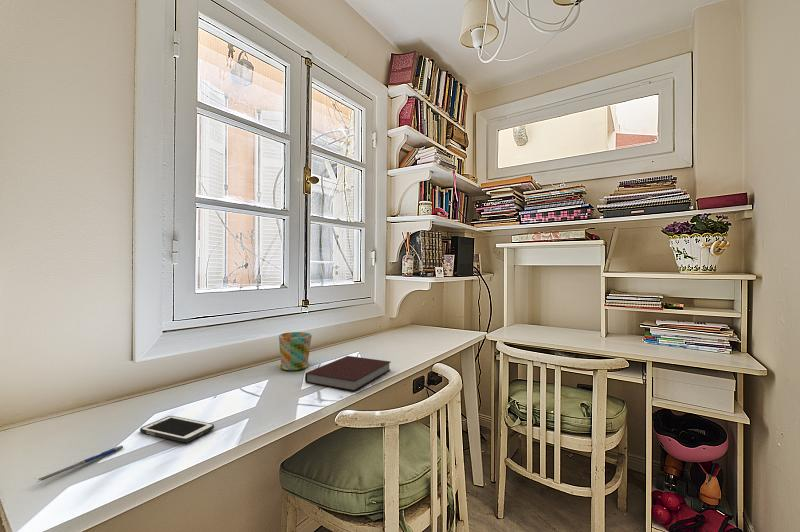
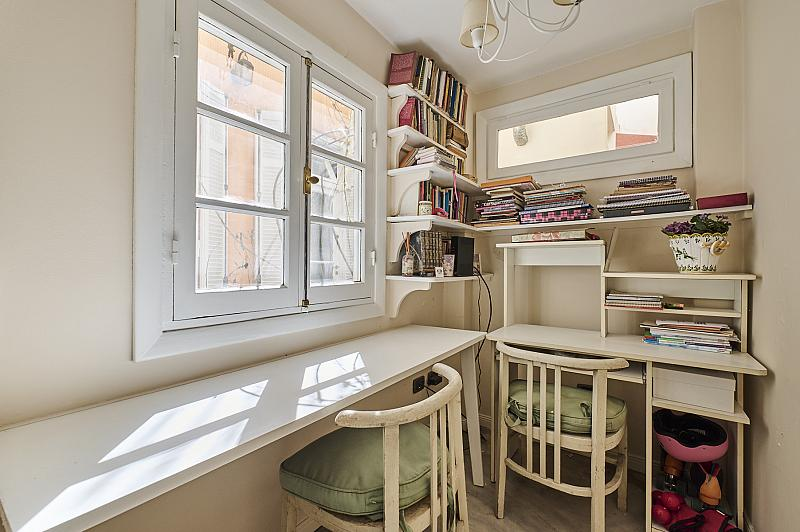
- notebook (350, 371)
- cell phone (177, 428)
- mug (296, 349)
- pen (83, 462)
